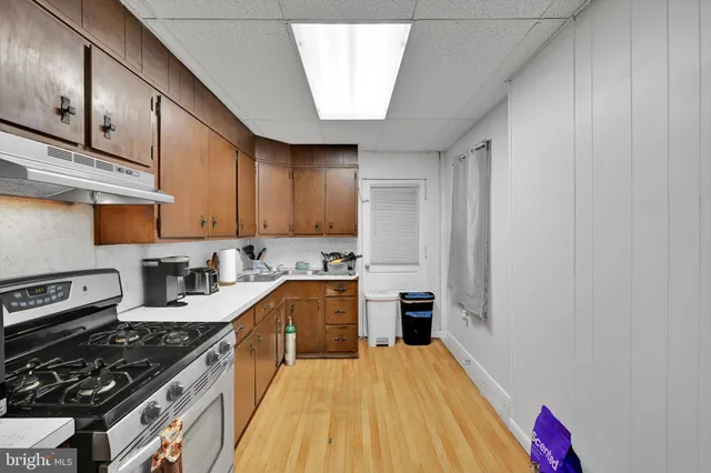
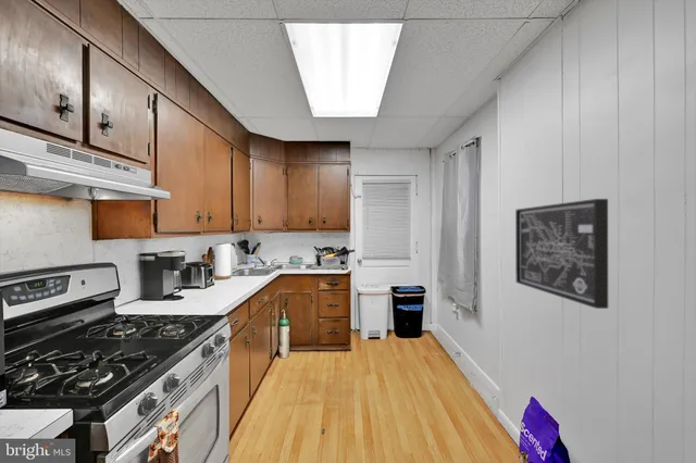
+ wall art (552, 249)
